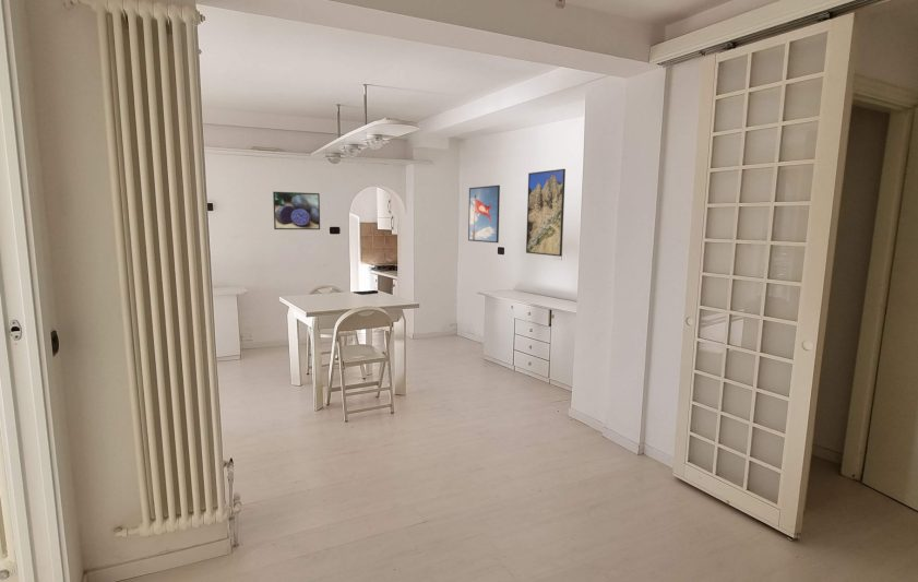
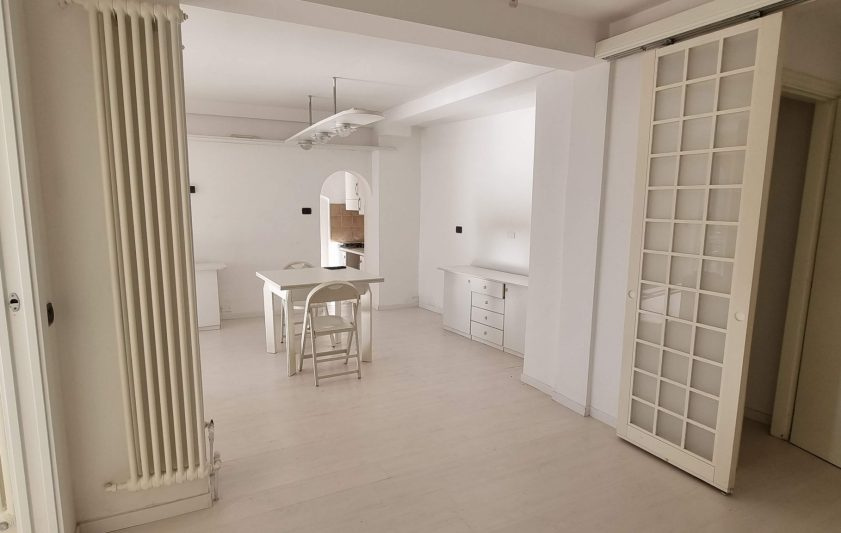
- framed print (482, 214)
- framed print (544, 213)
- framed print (297, 211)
